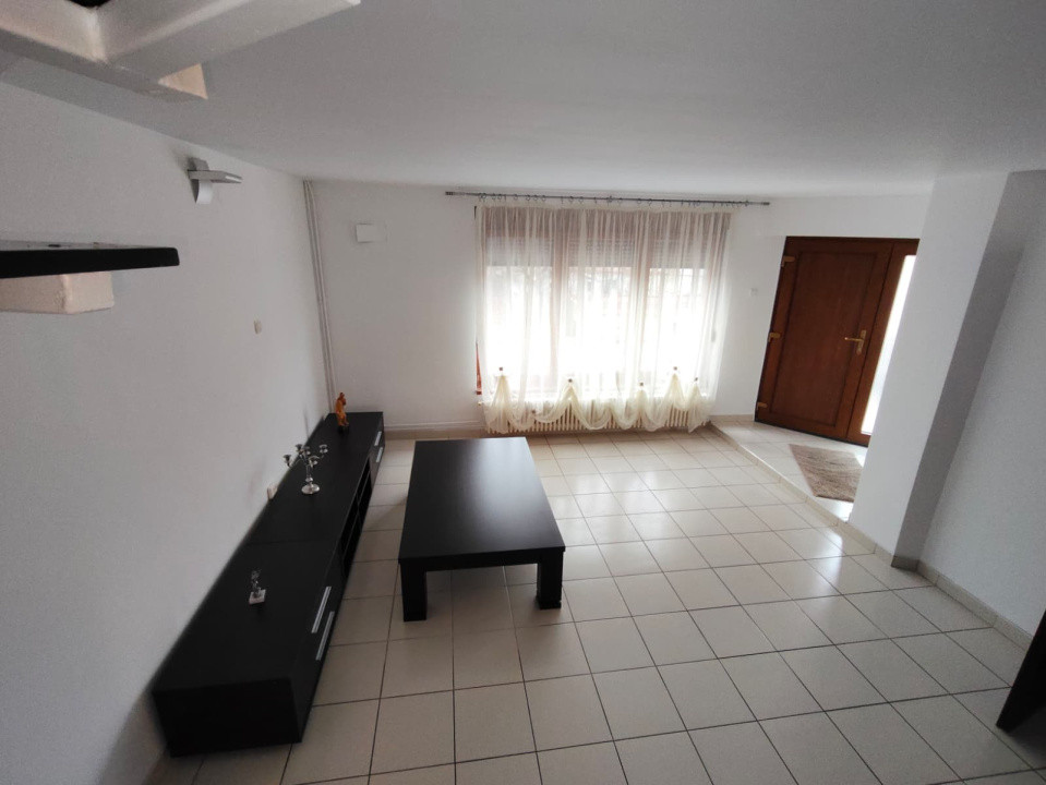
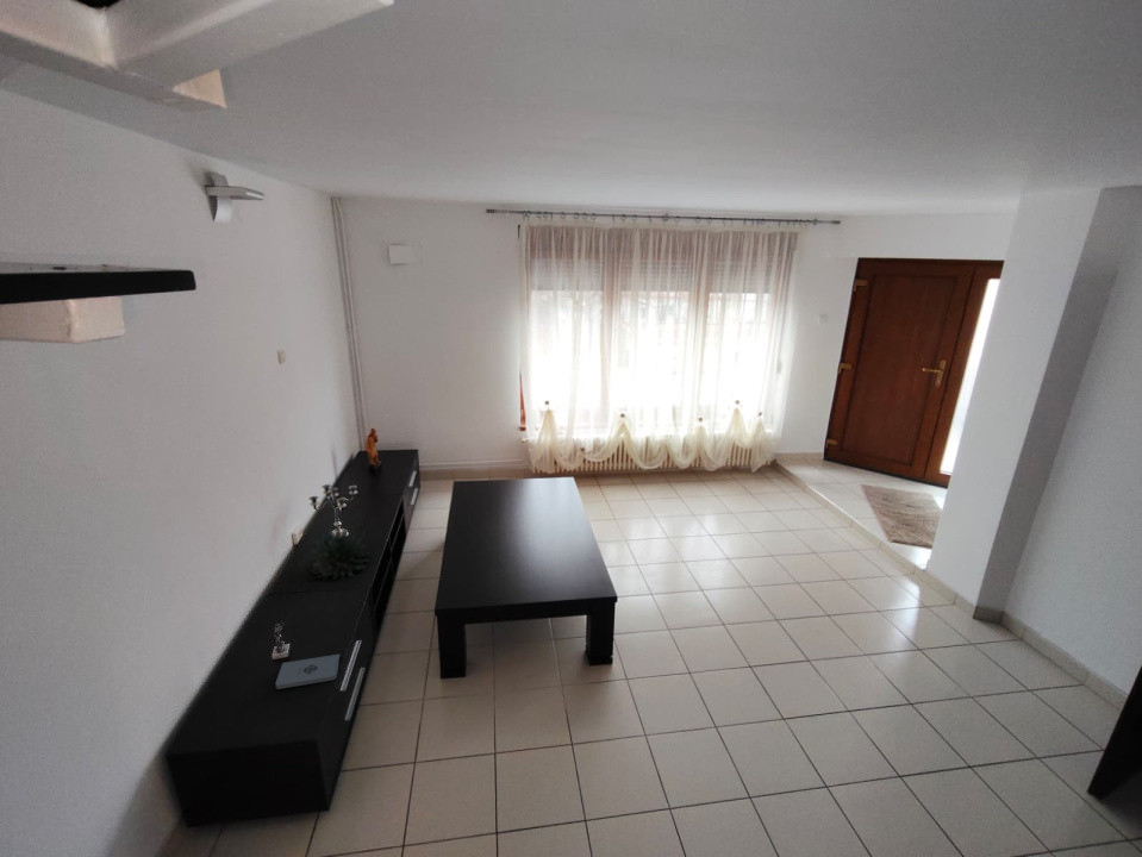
+ notepad (308, 670)
+ succulent plant (342, 549)
